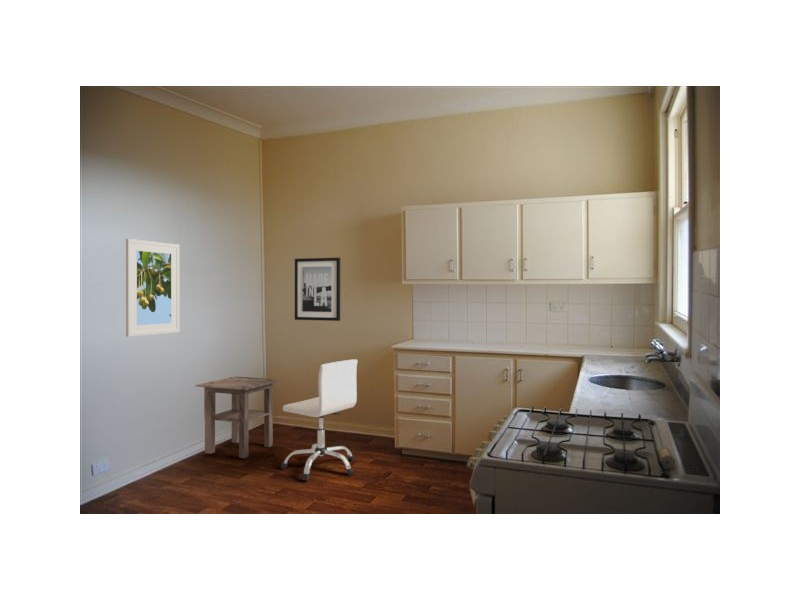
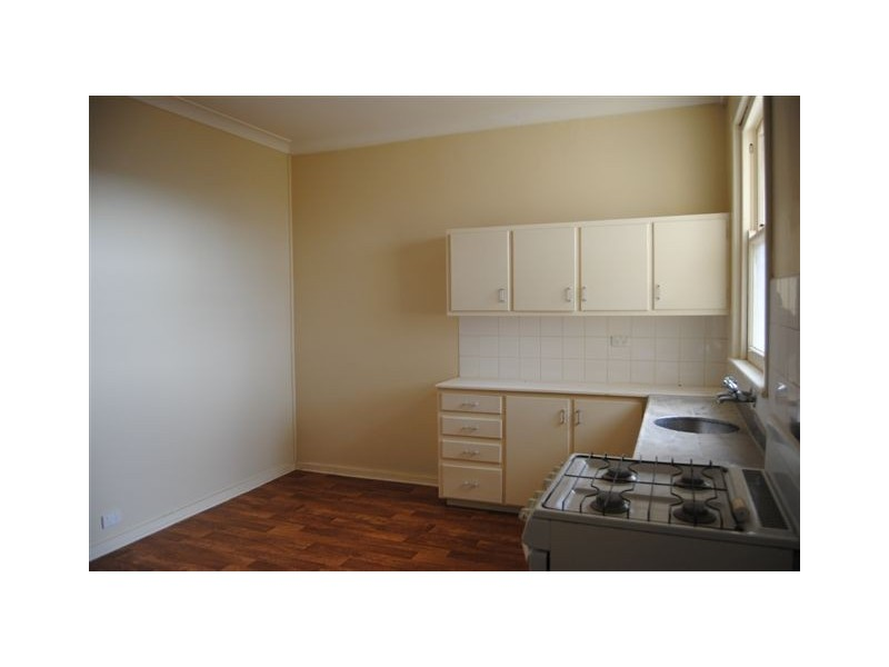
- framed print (154, 288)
- chair (323, 414)
- side table (239, 415)
- wall art (317, 289)
